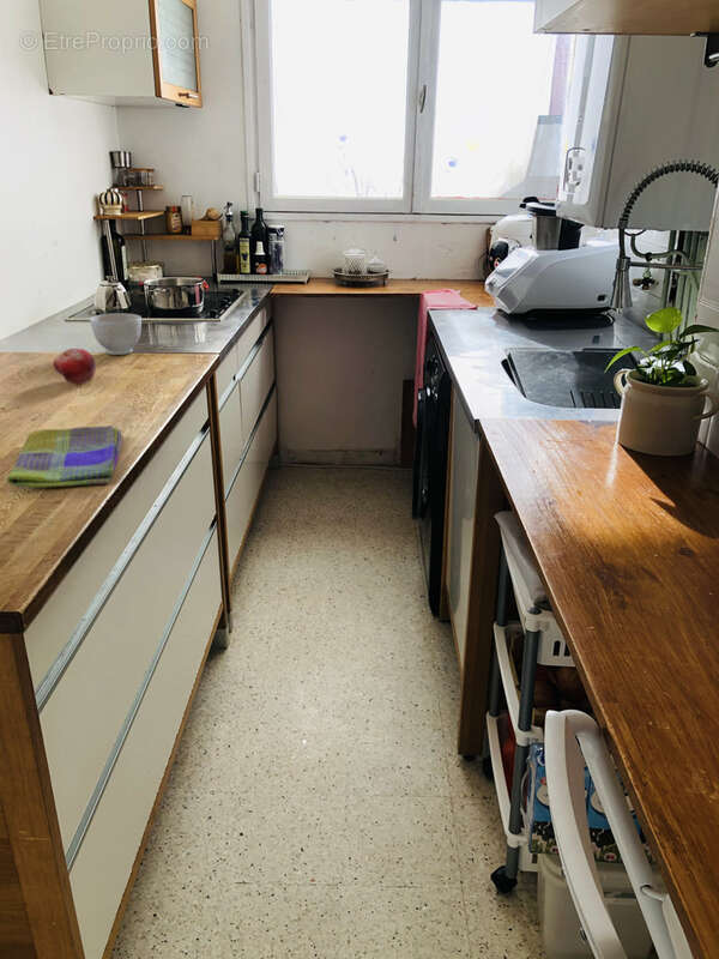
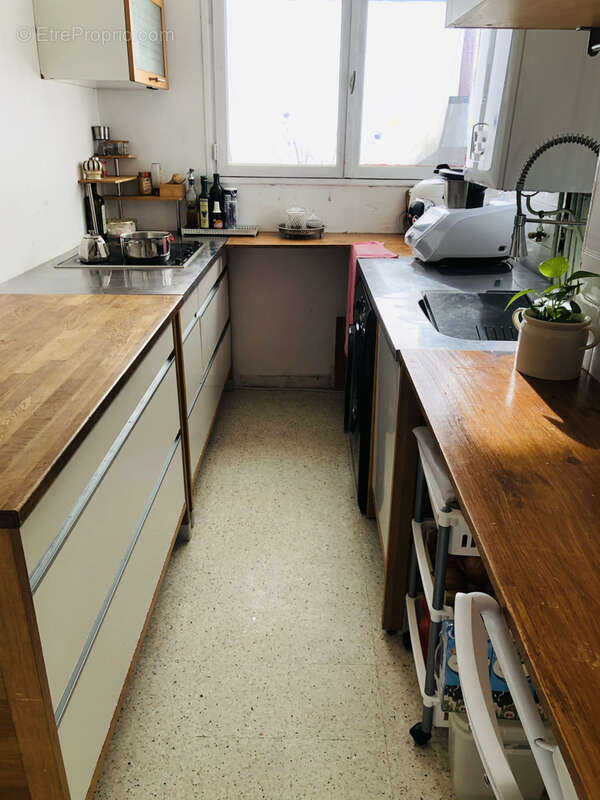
- bowl (116, 334)
- fruit (74, 364)
- dish towel (67, 453)
